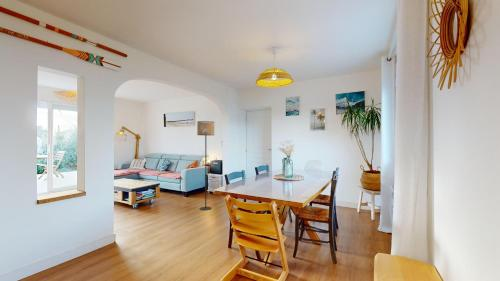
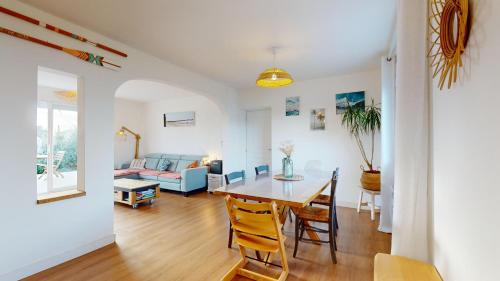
- floor lamp (205, 165)
